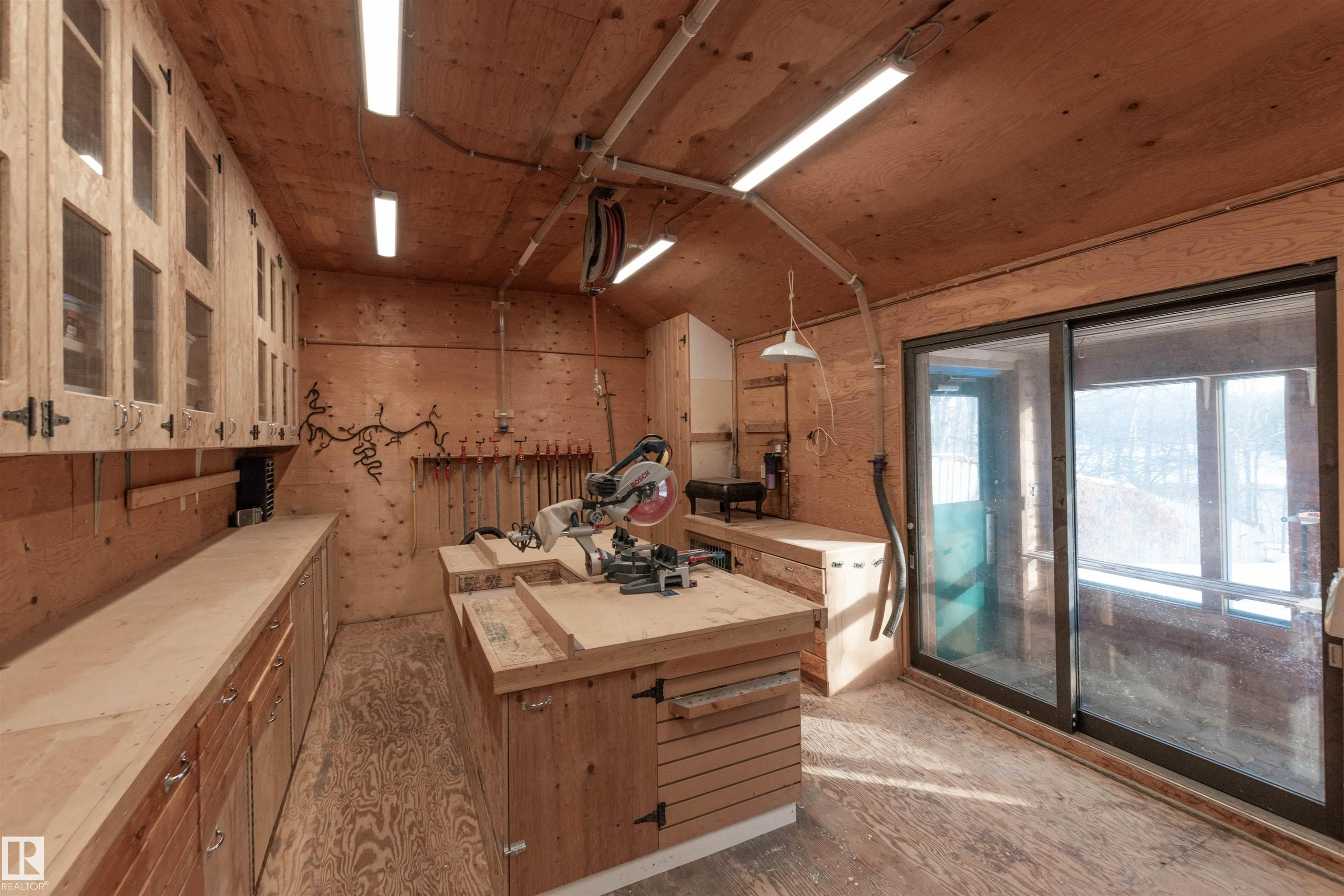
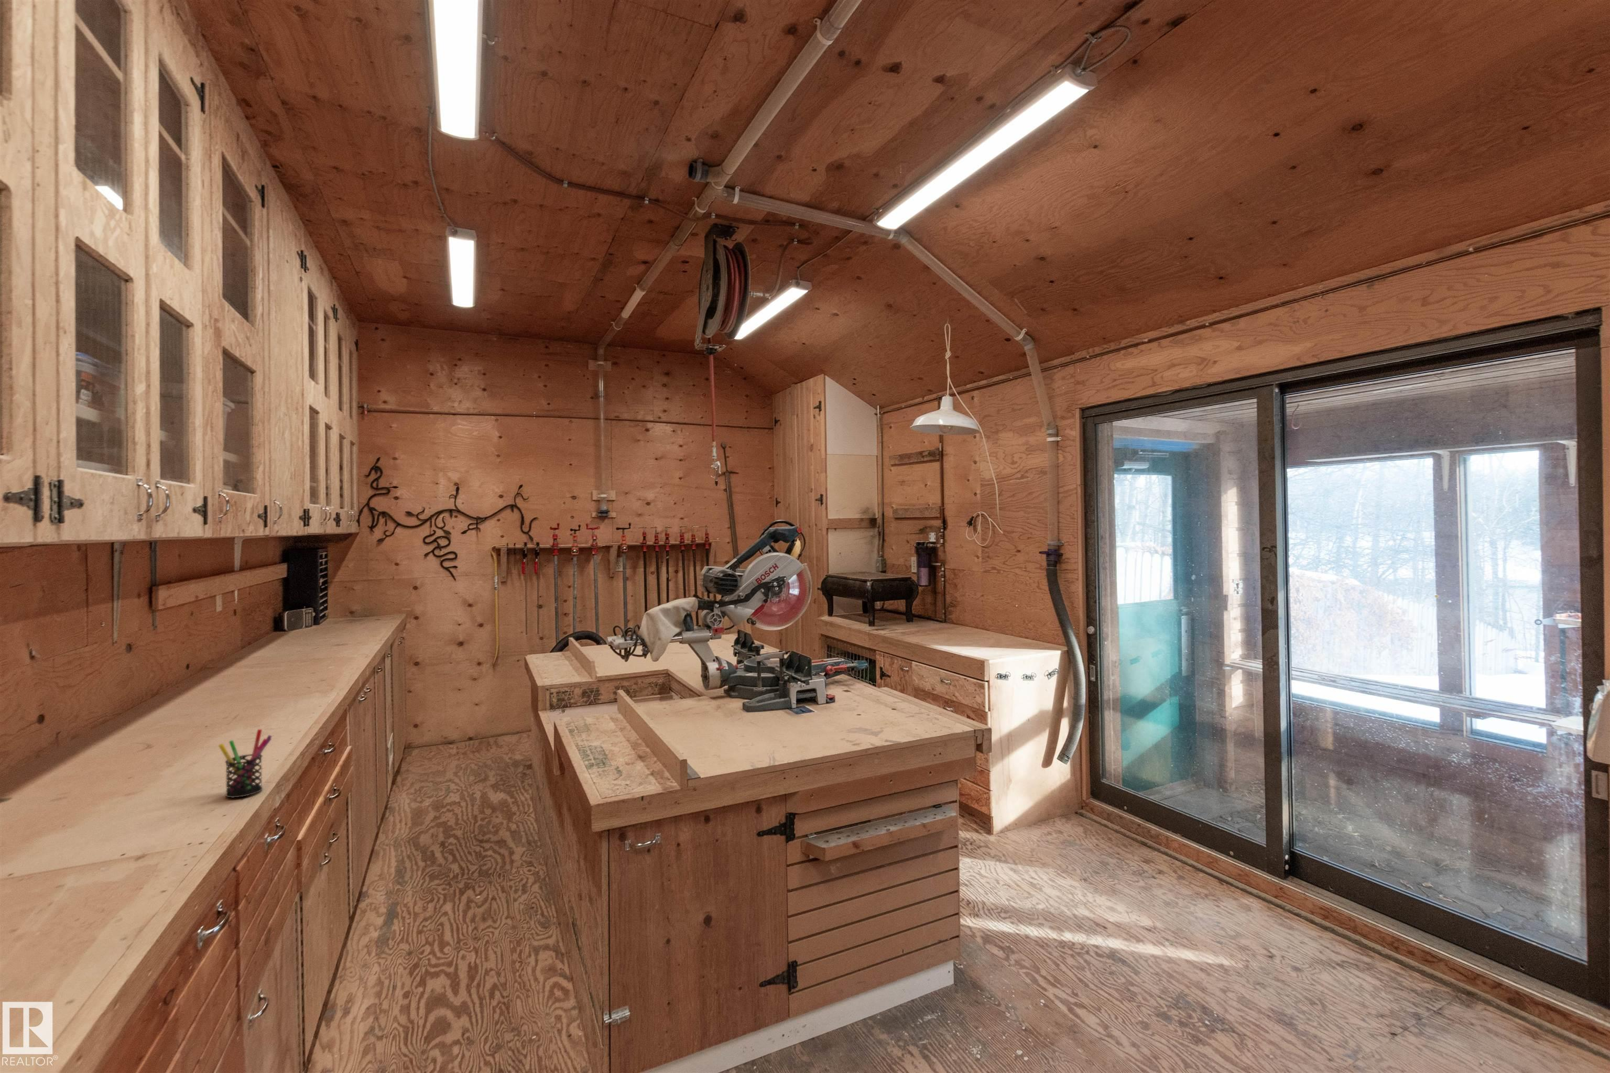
+ pen holder (243, 762)
